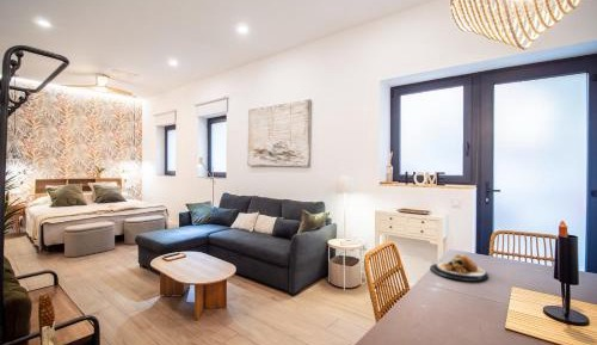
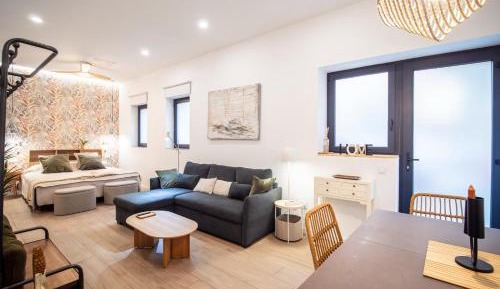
- plate (457, 264)
